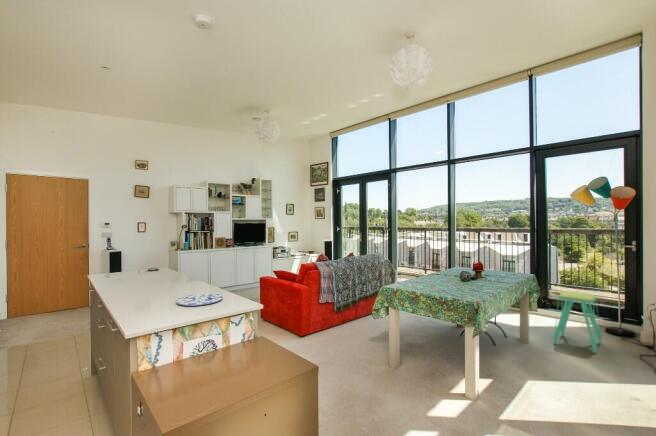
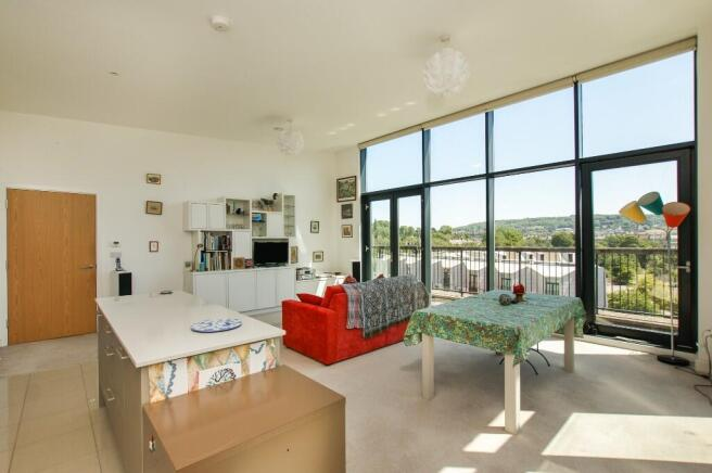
- stool (584, 316)
